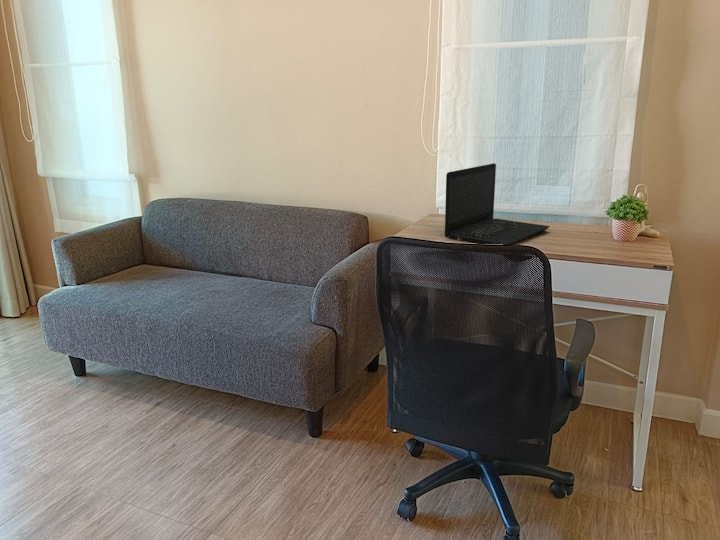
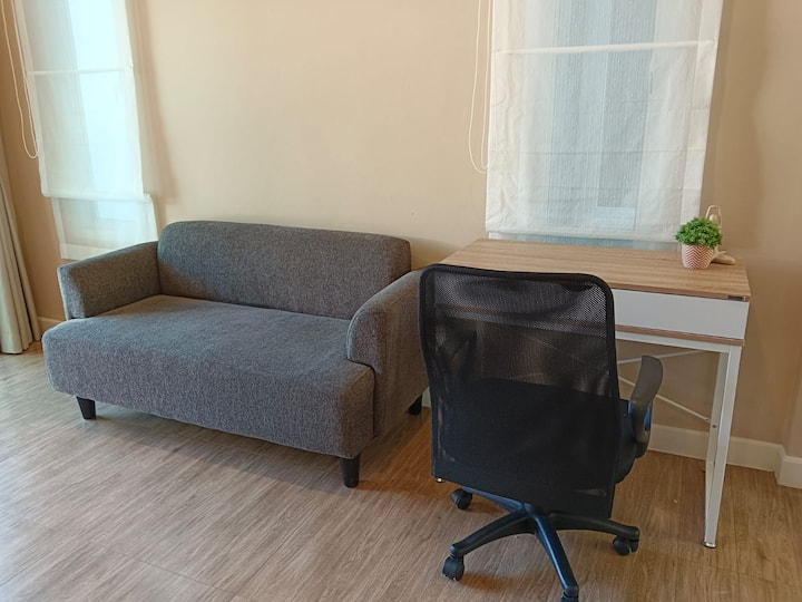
- laptop (493, 202)
